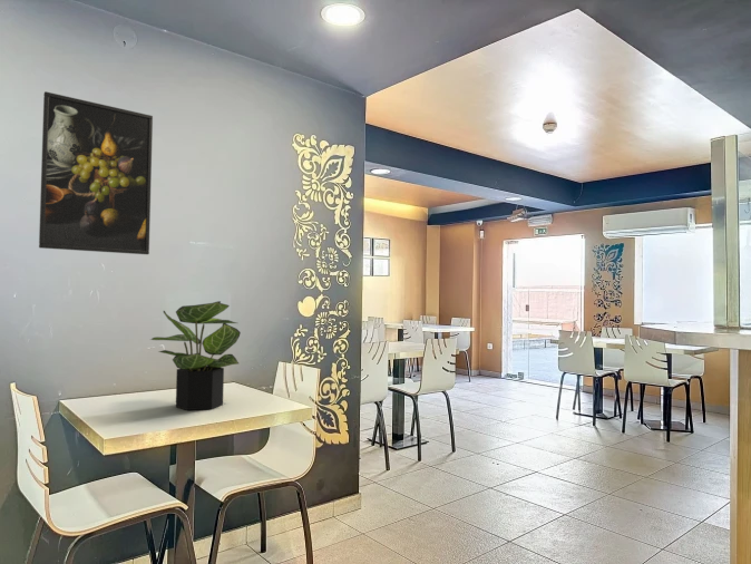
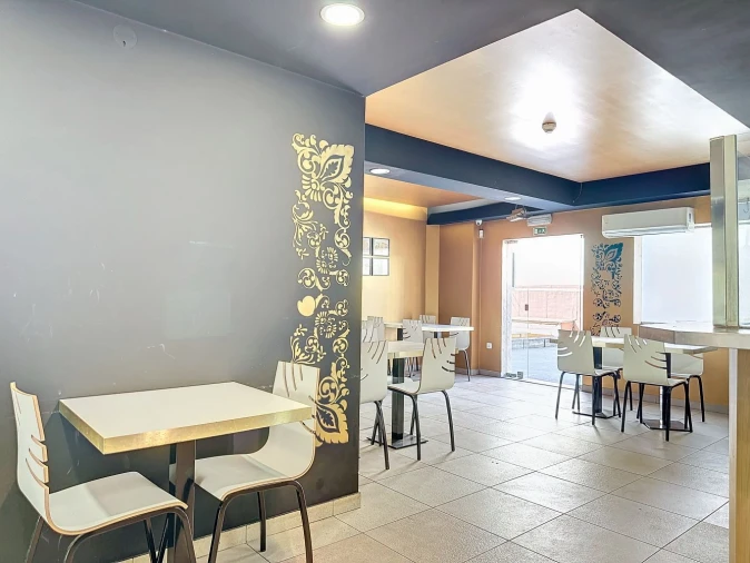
- potted plant (194, 353)
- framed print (99, 177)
